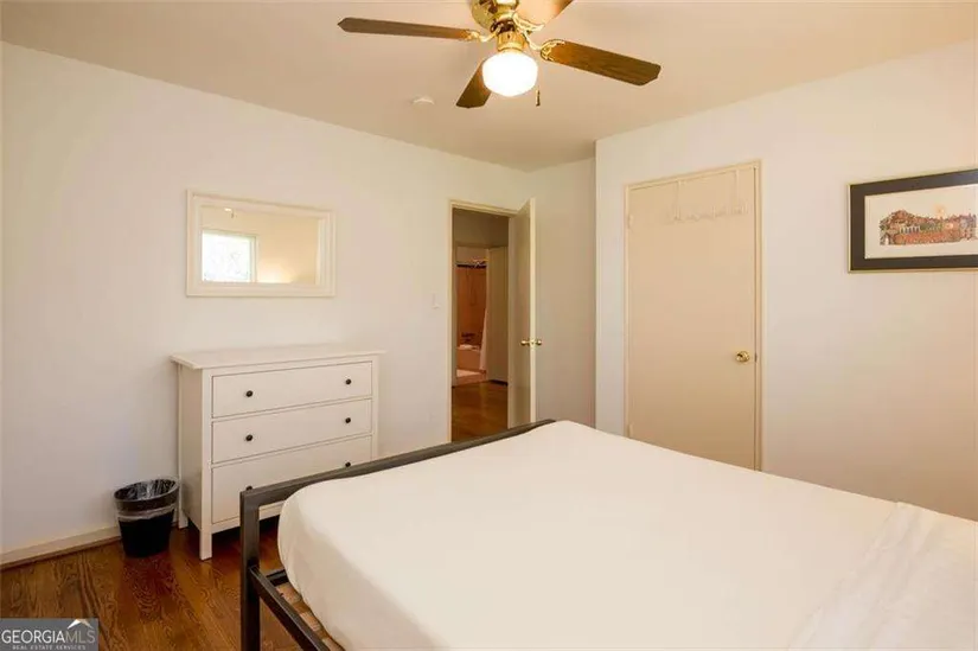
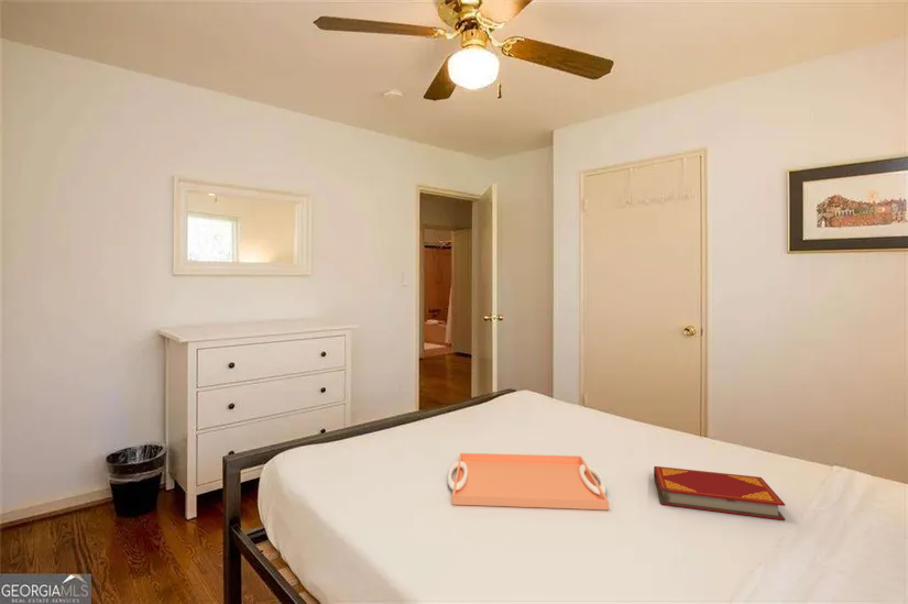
+ hardback book (712, 490)
+ serving tray (524, 477)
